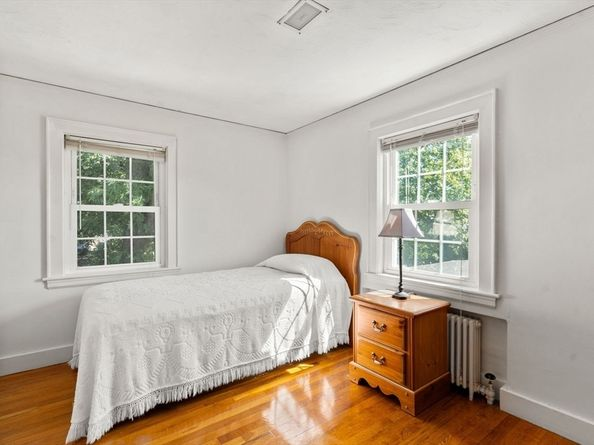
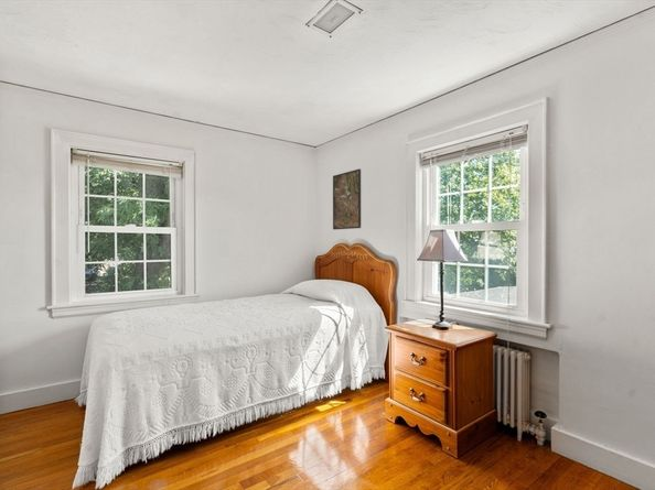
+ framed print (346, 200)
